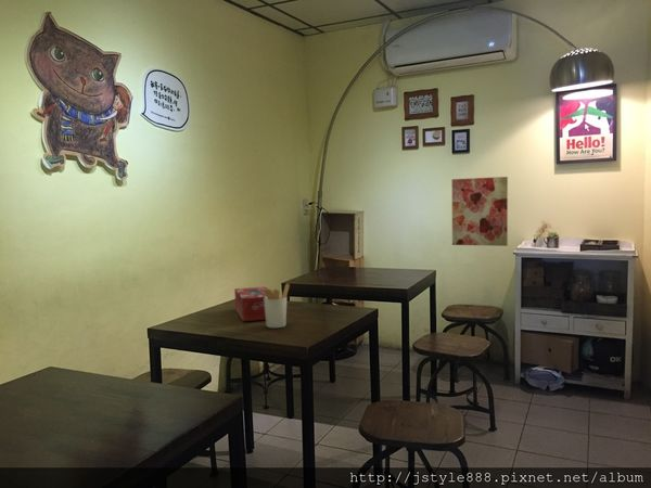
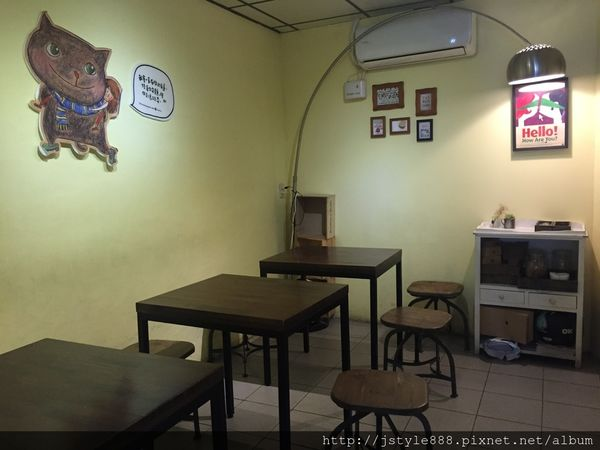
- utensil holder (273, 306)
- wall art (478, 211)
- tissue box (255, 303)
